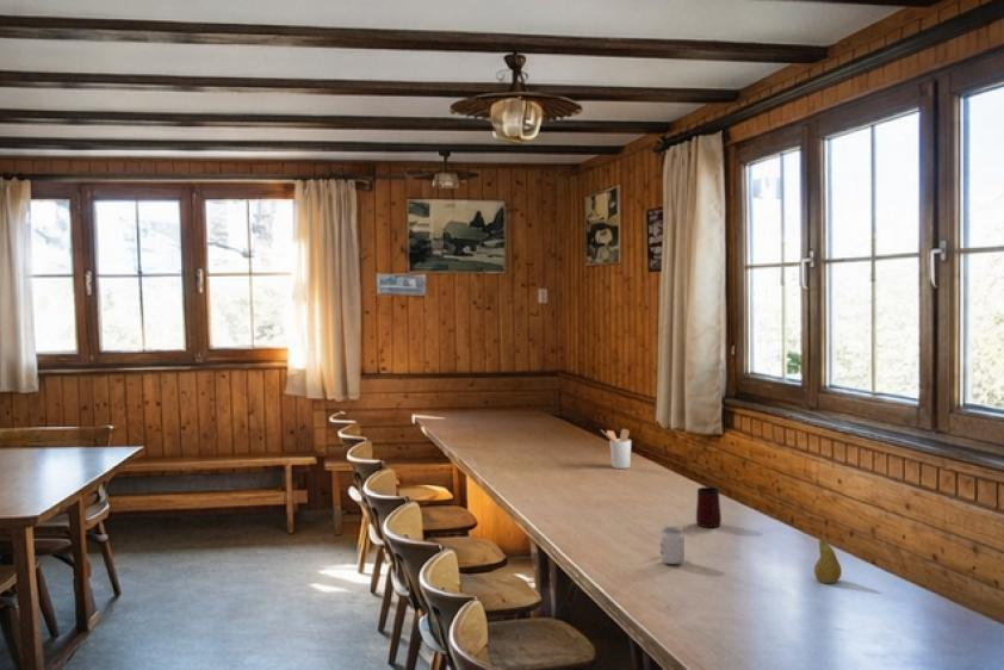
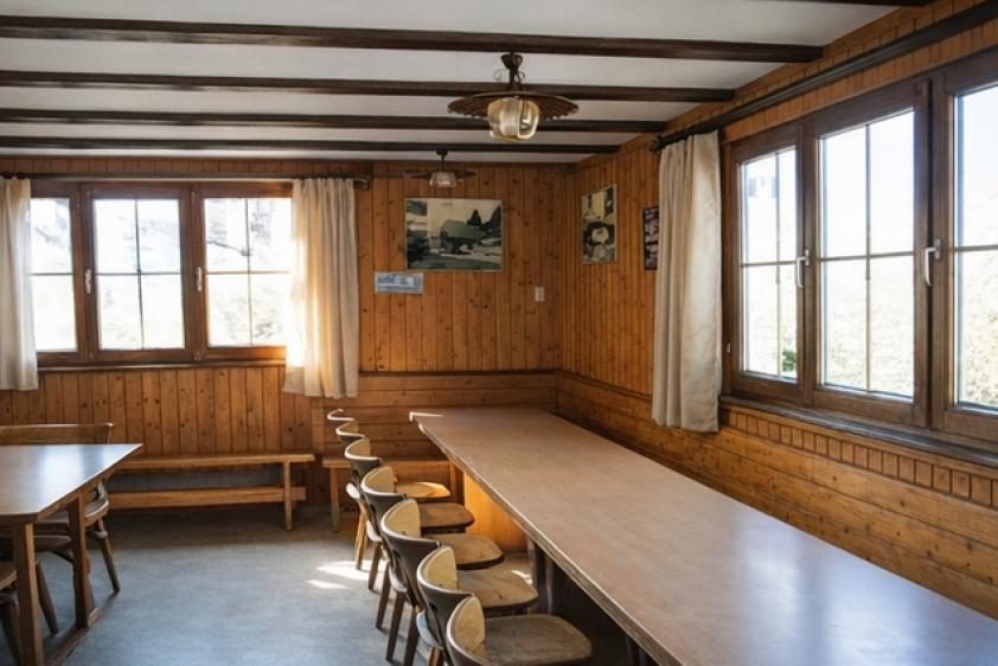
- mug (709, 507)
- utensil holder (615, 447)
- candle (667, 544)
- fruit (828, 560)
